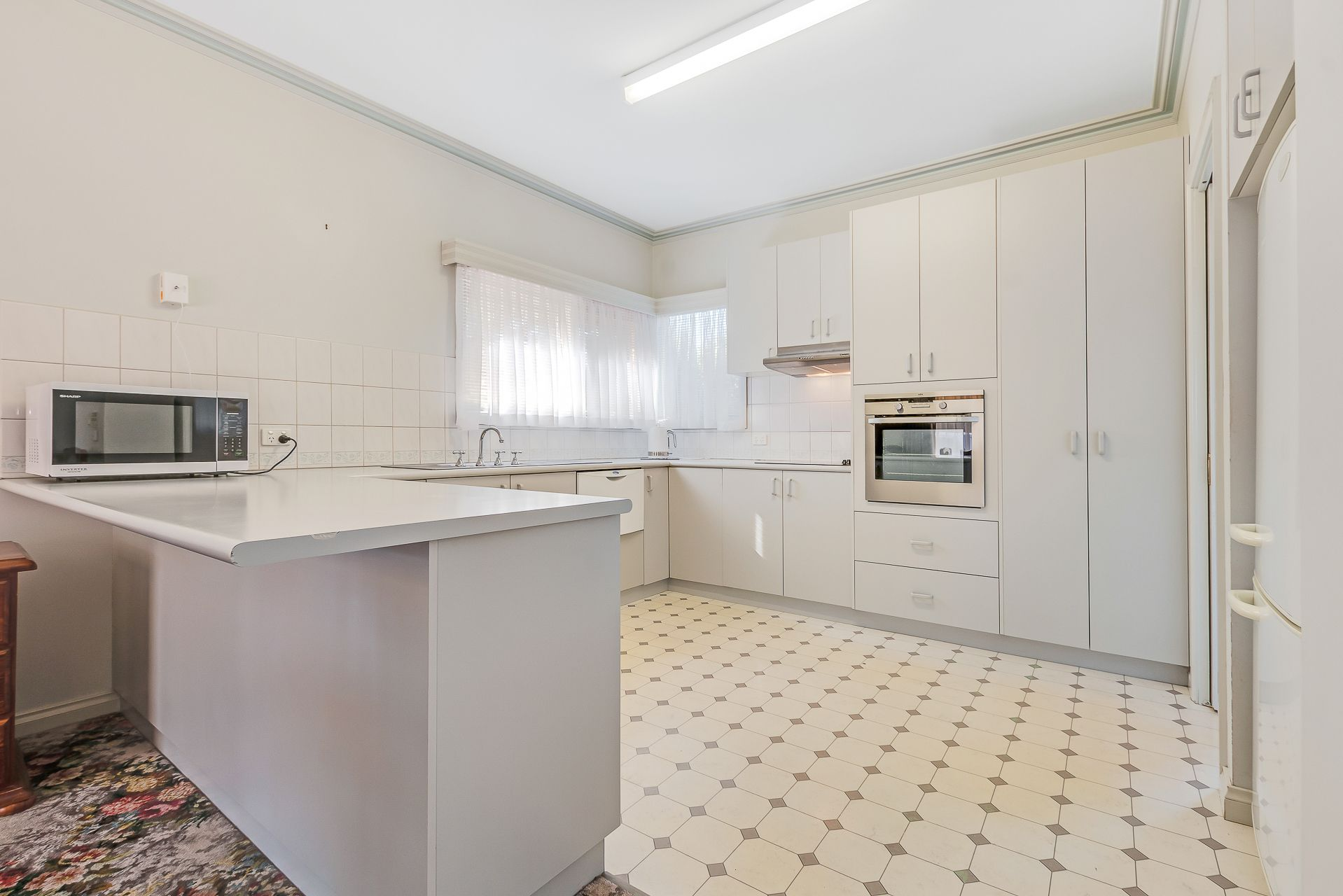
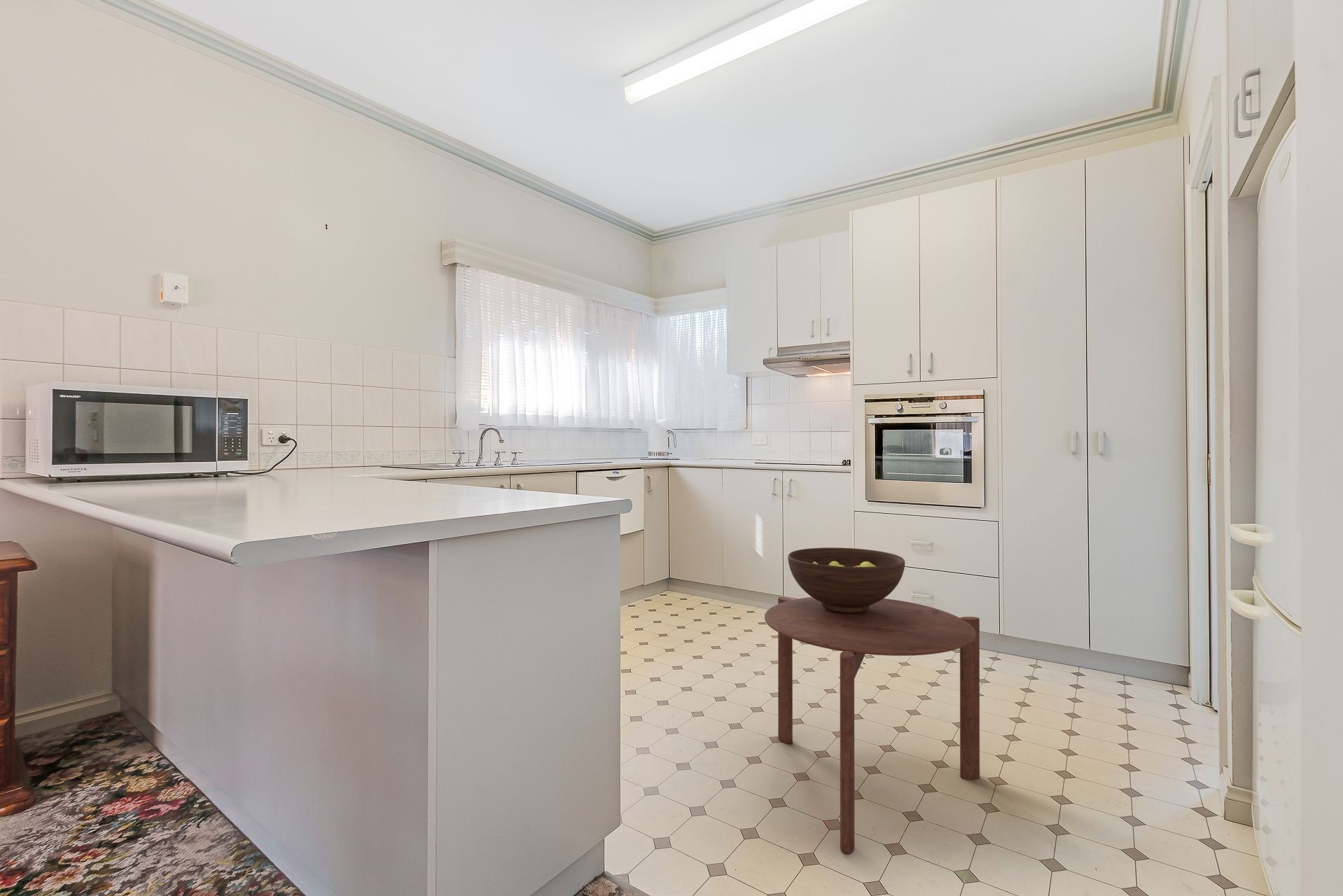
+ side table (854, 704)
+ fruit bowl (844, 582)
